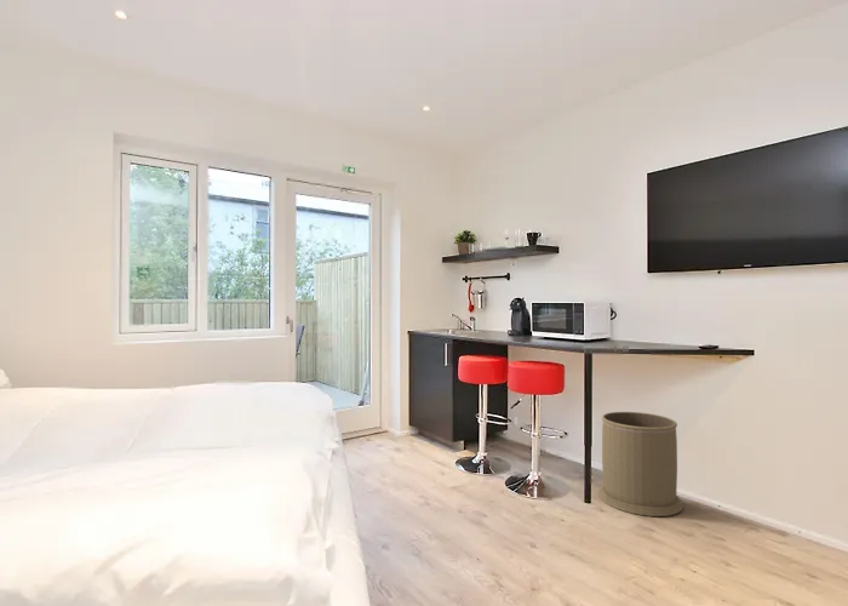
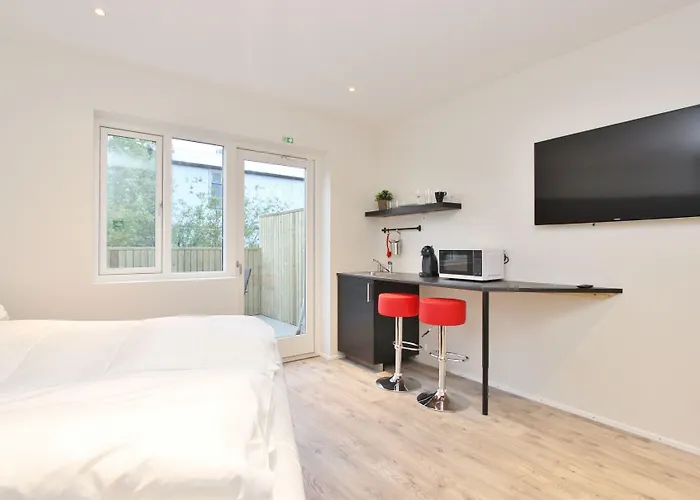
- trash can (638, 458)
